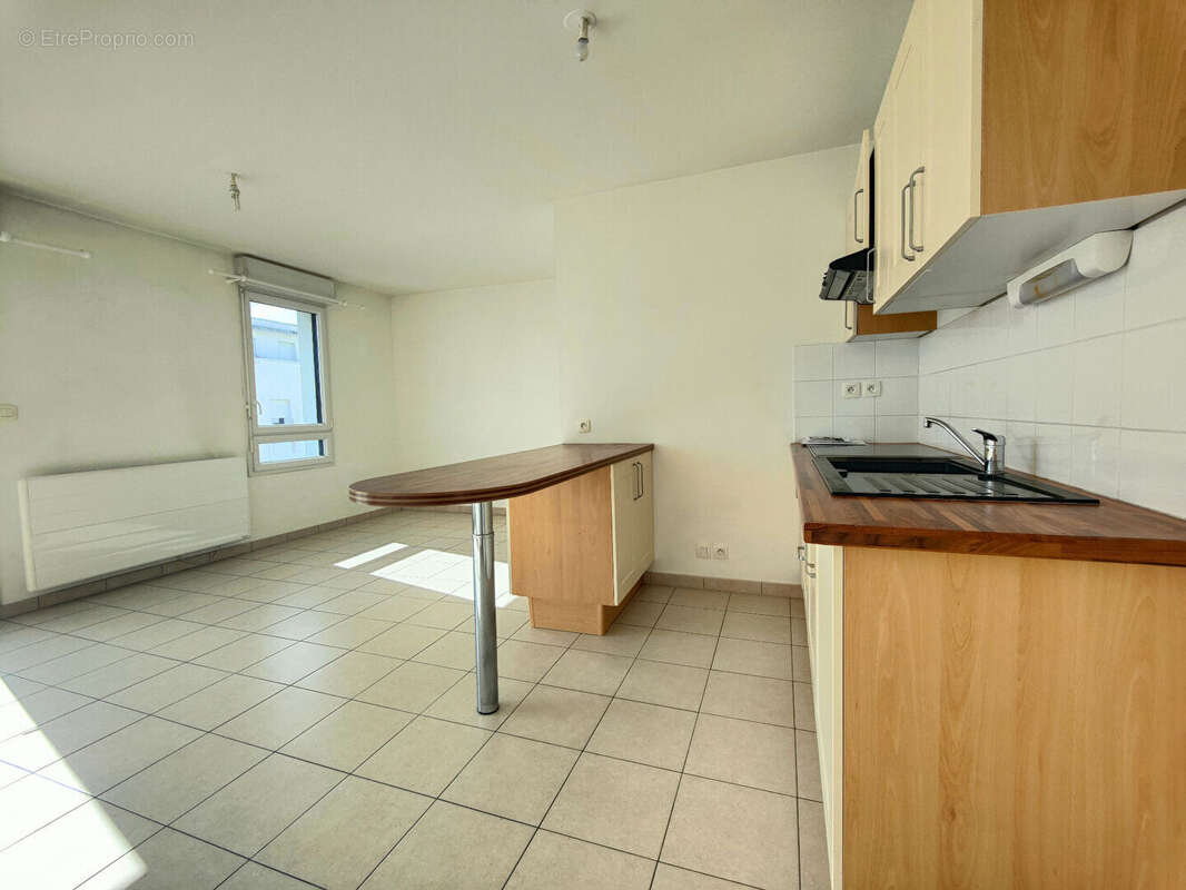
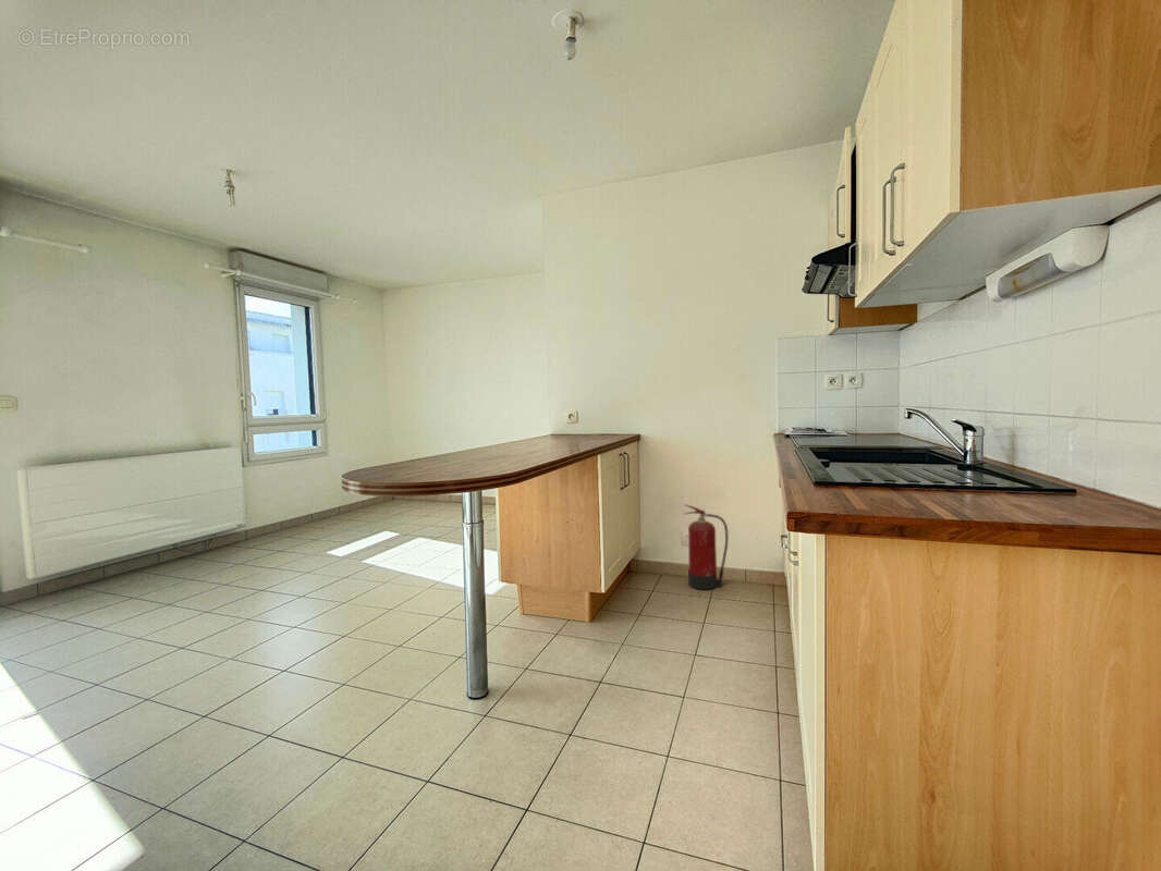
+ fire extinguisher (706, 544)
